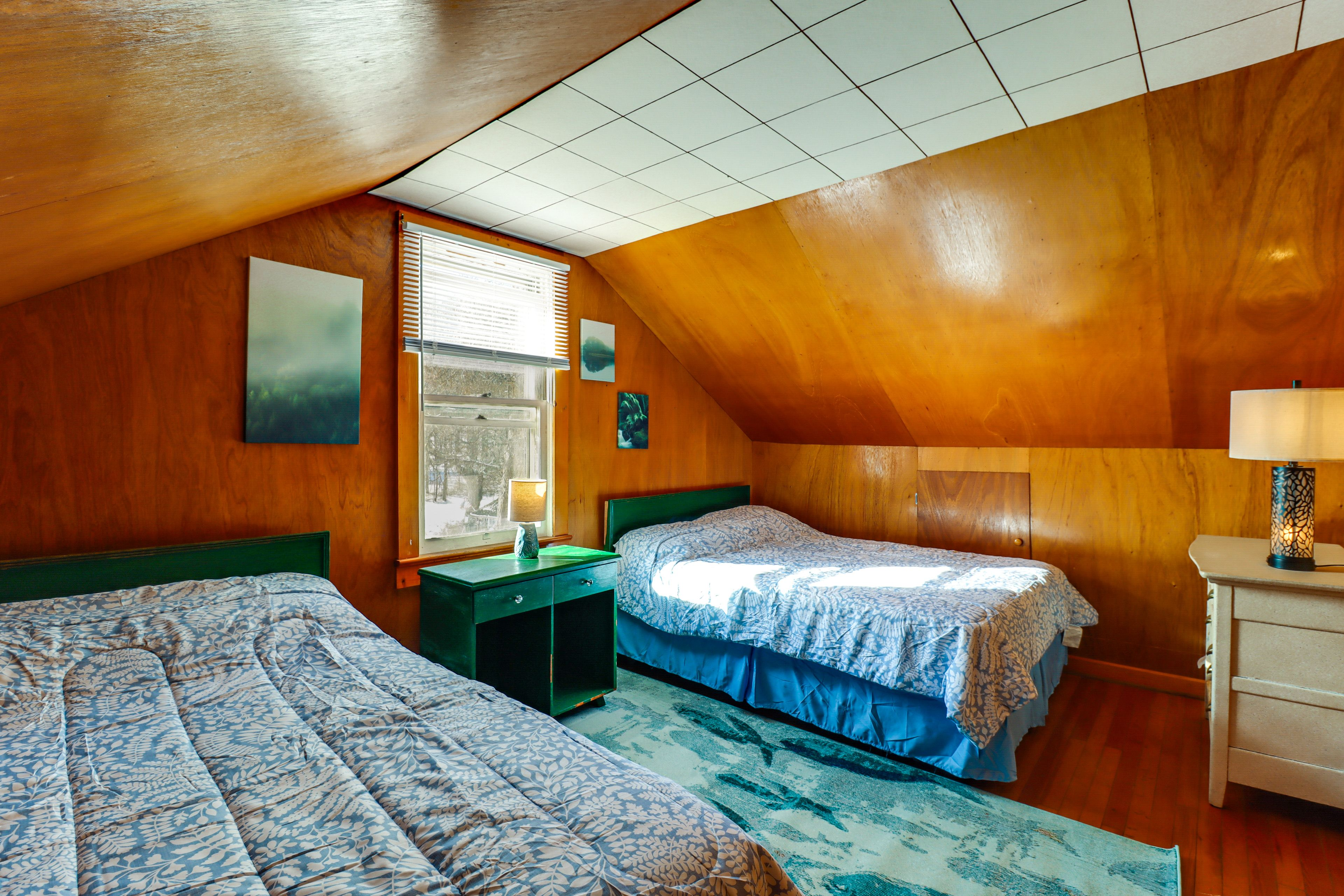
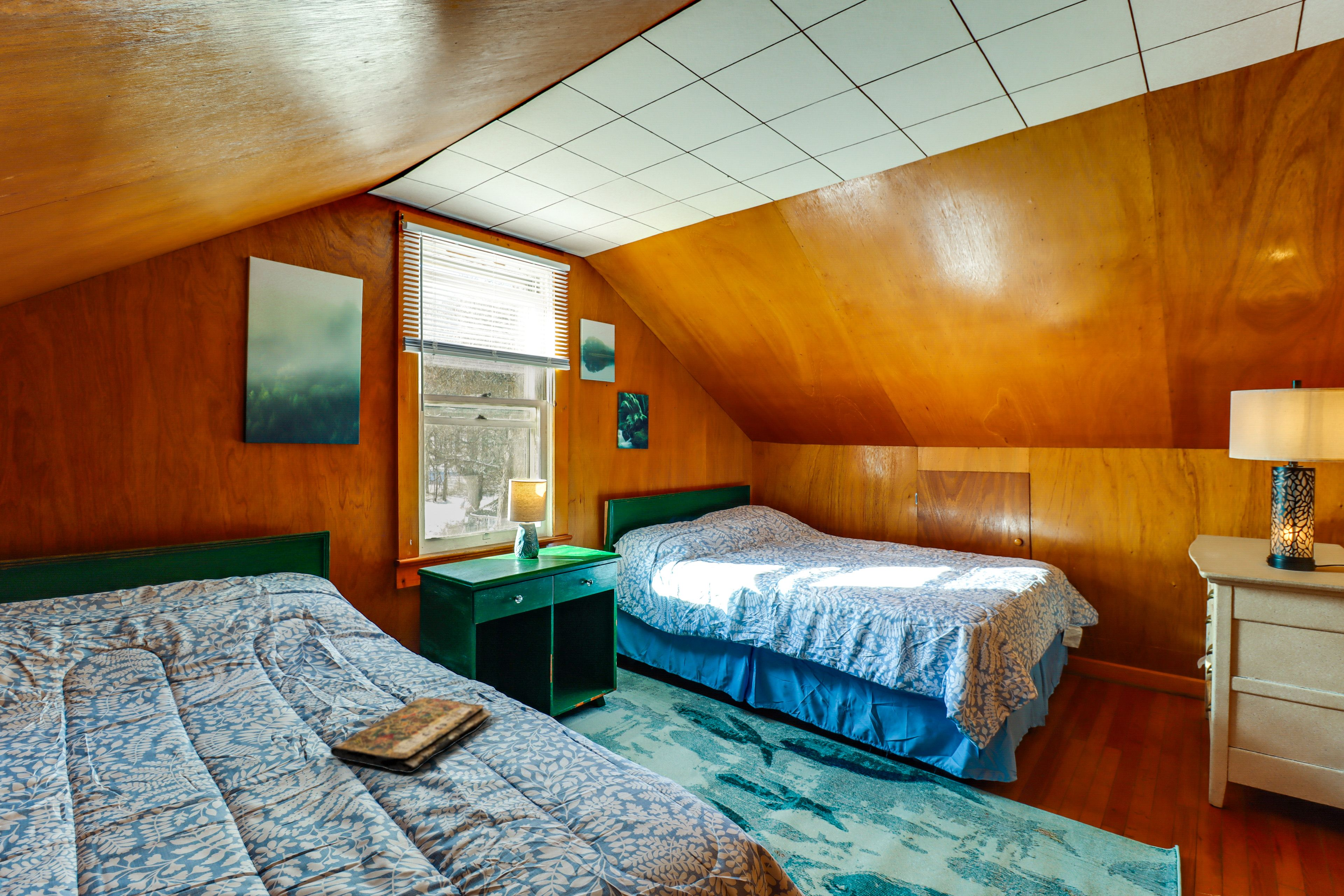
+ book (416, 729)
